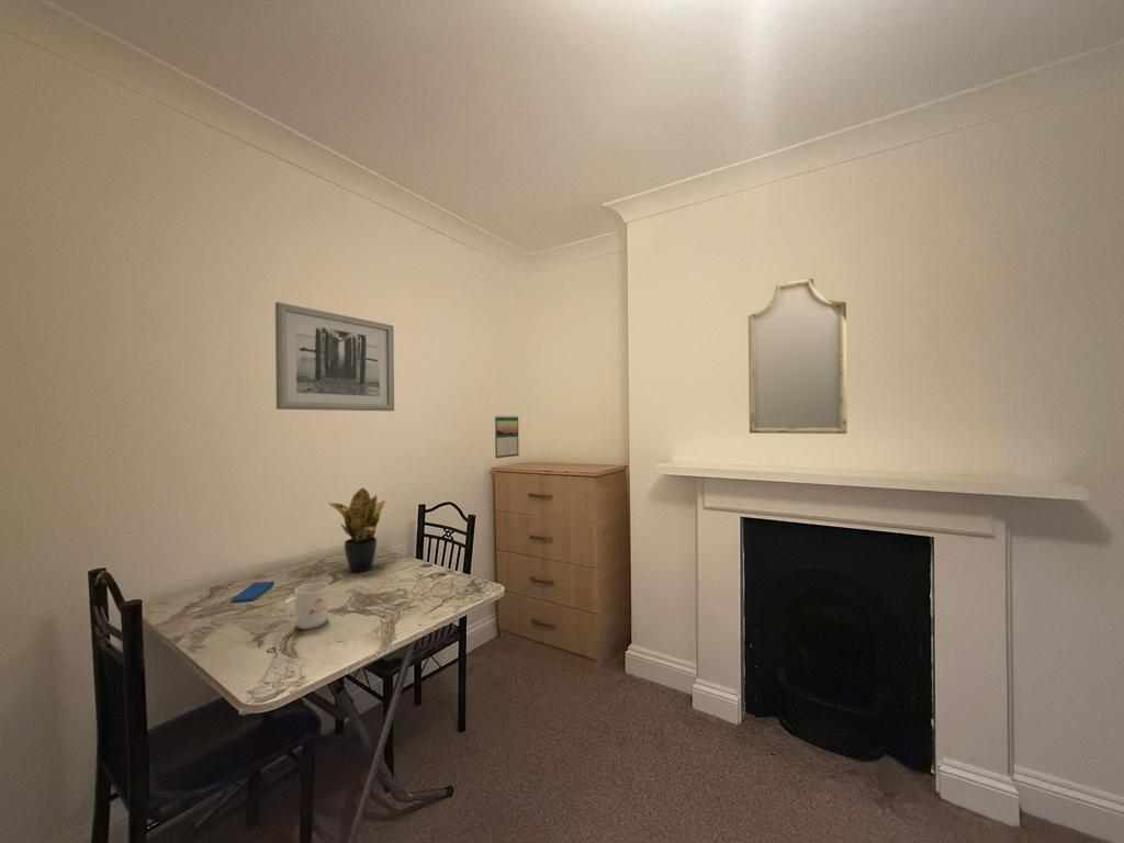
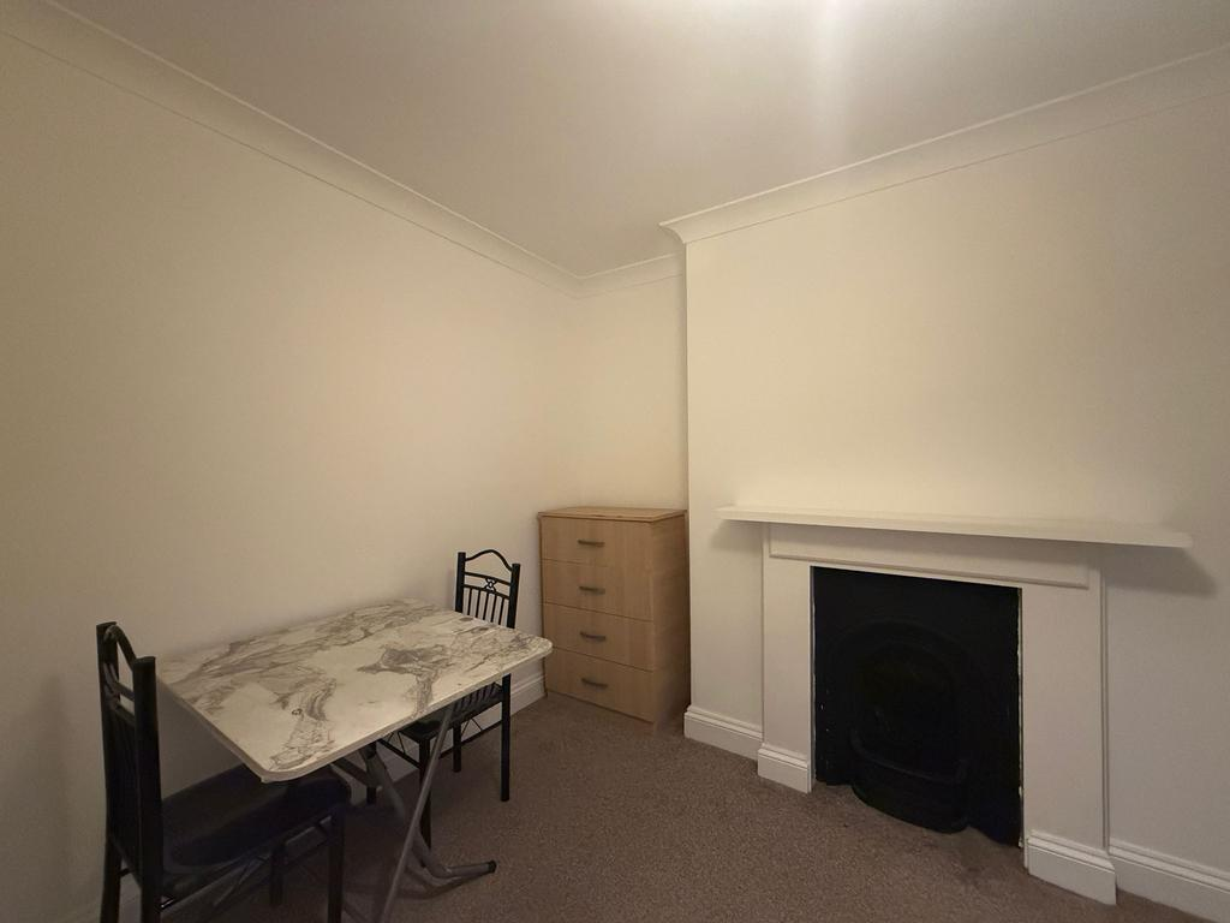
- wall art (341, 362)
- calendar (507, 436)
- home mirror (795, 357)
- smartphone (254, 591)
- mug (306, 607)
- potted plant (359, 528)
